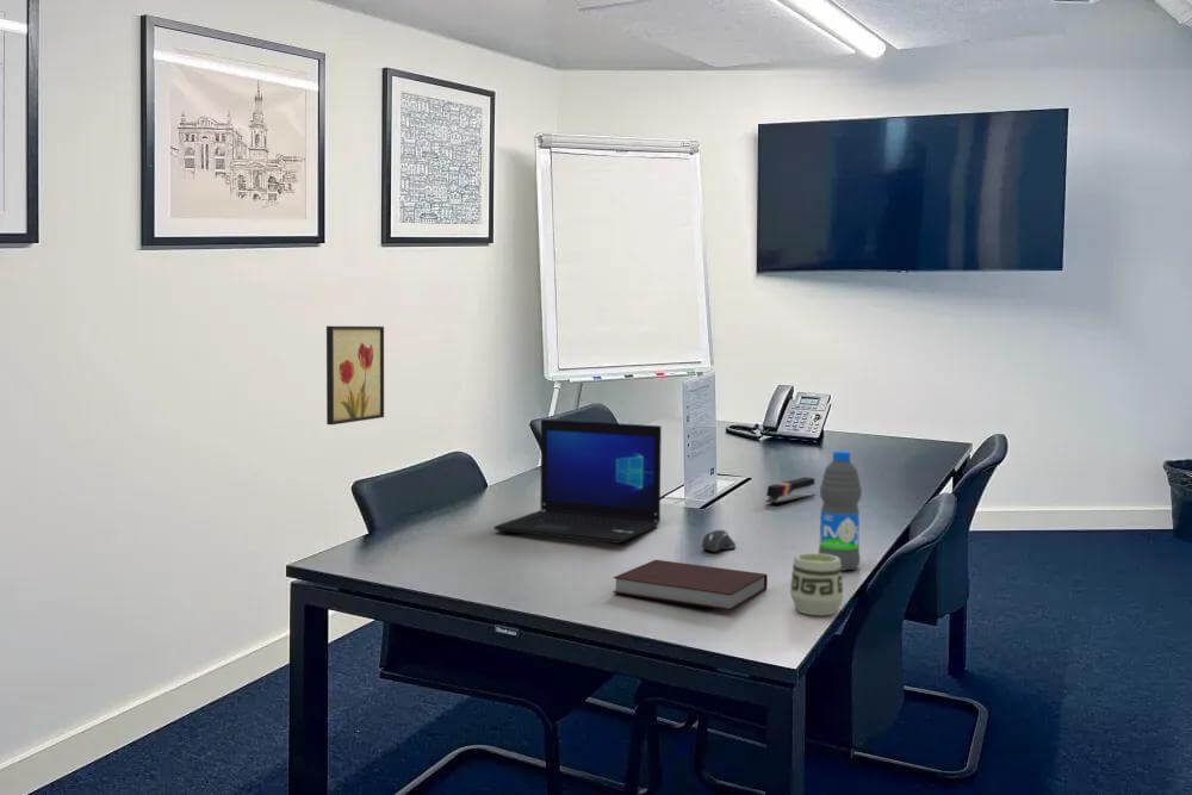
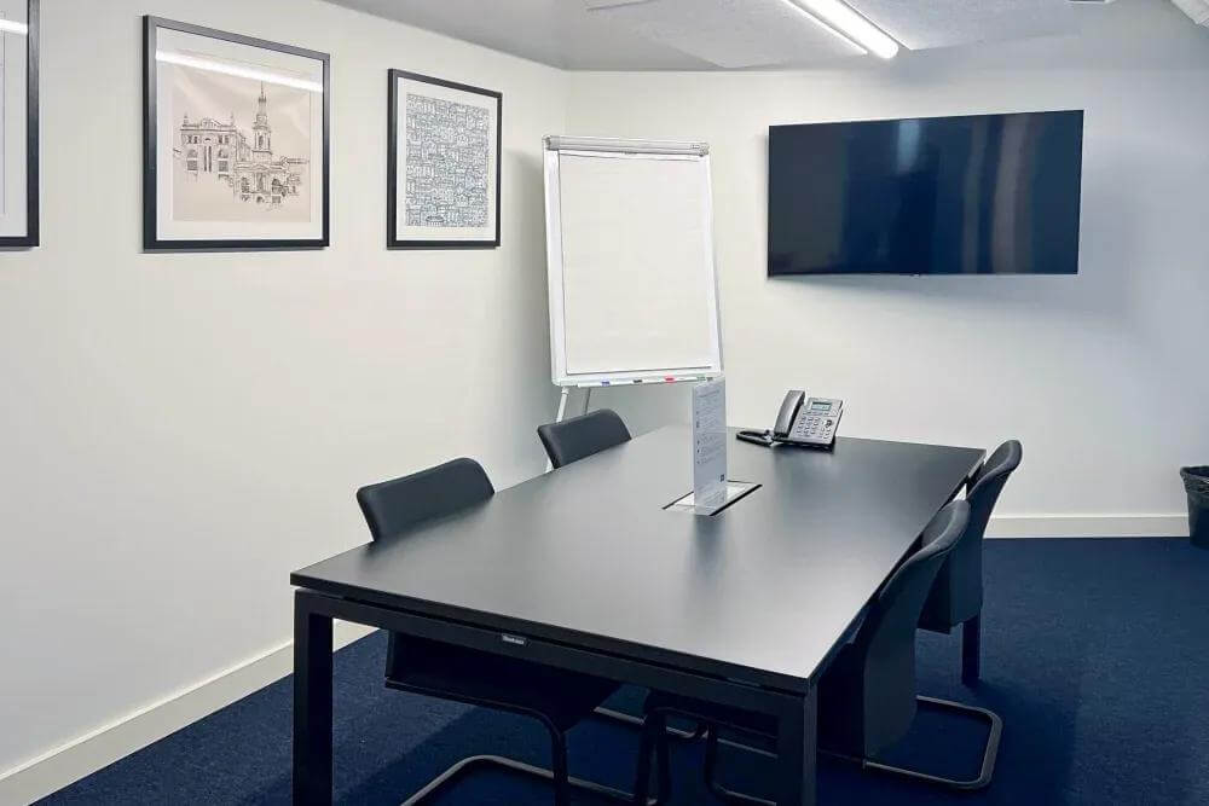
- notebook (690, 583)
- wall art (354, 373)
- water bottle (839, 509)
- stapler (790, 490)
- laptop (578, 477)
- computer mouse (719, 539)
- cup (817, 583)
